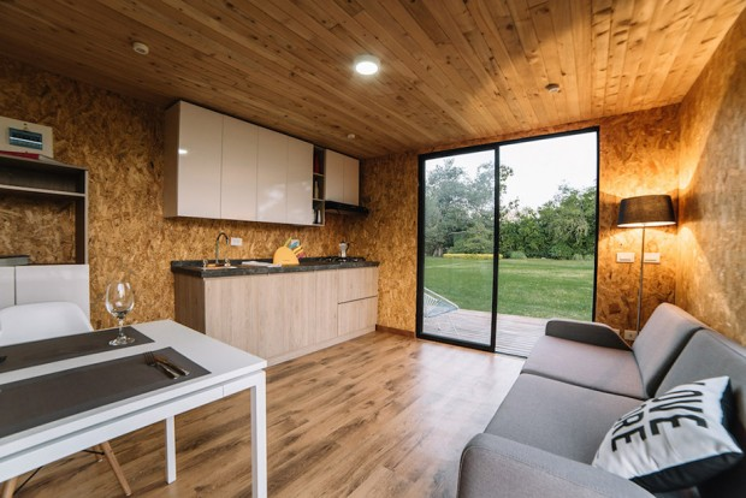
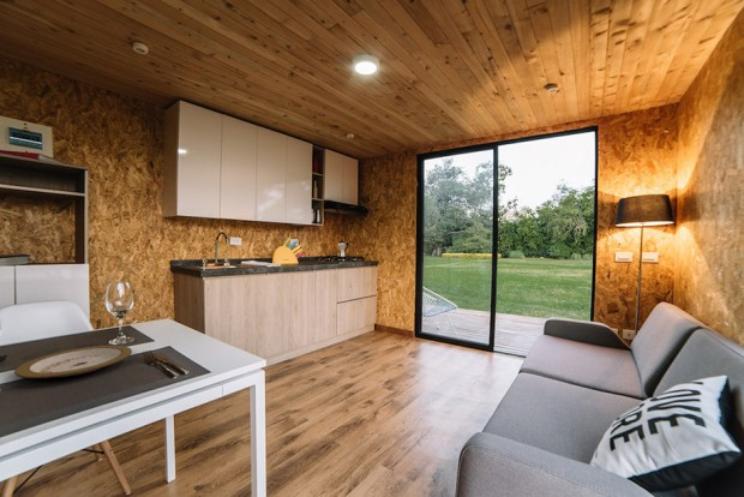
+ plate (78, 363)
